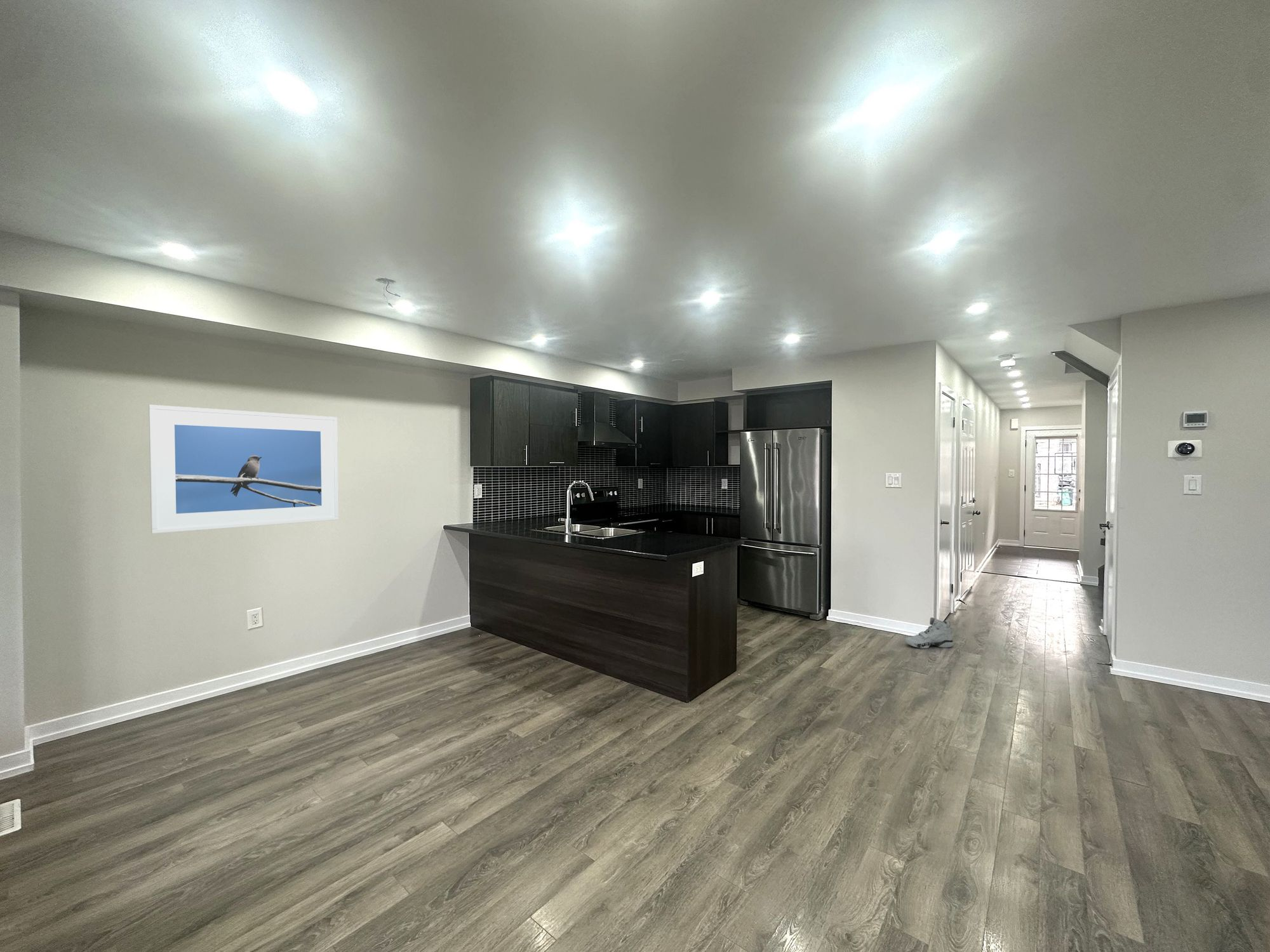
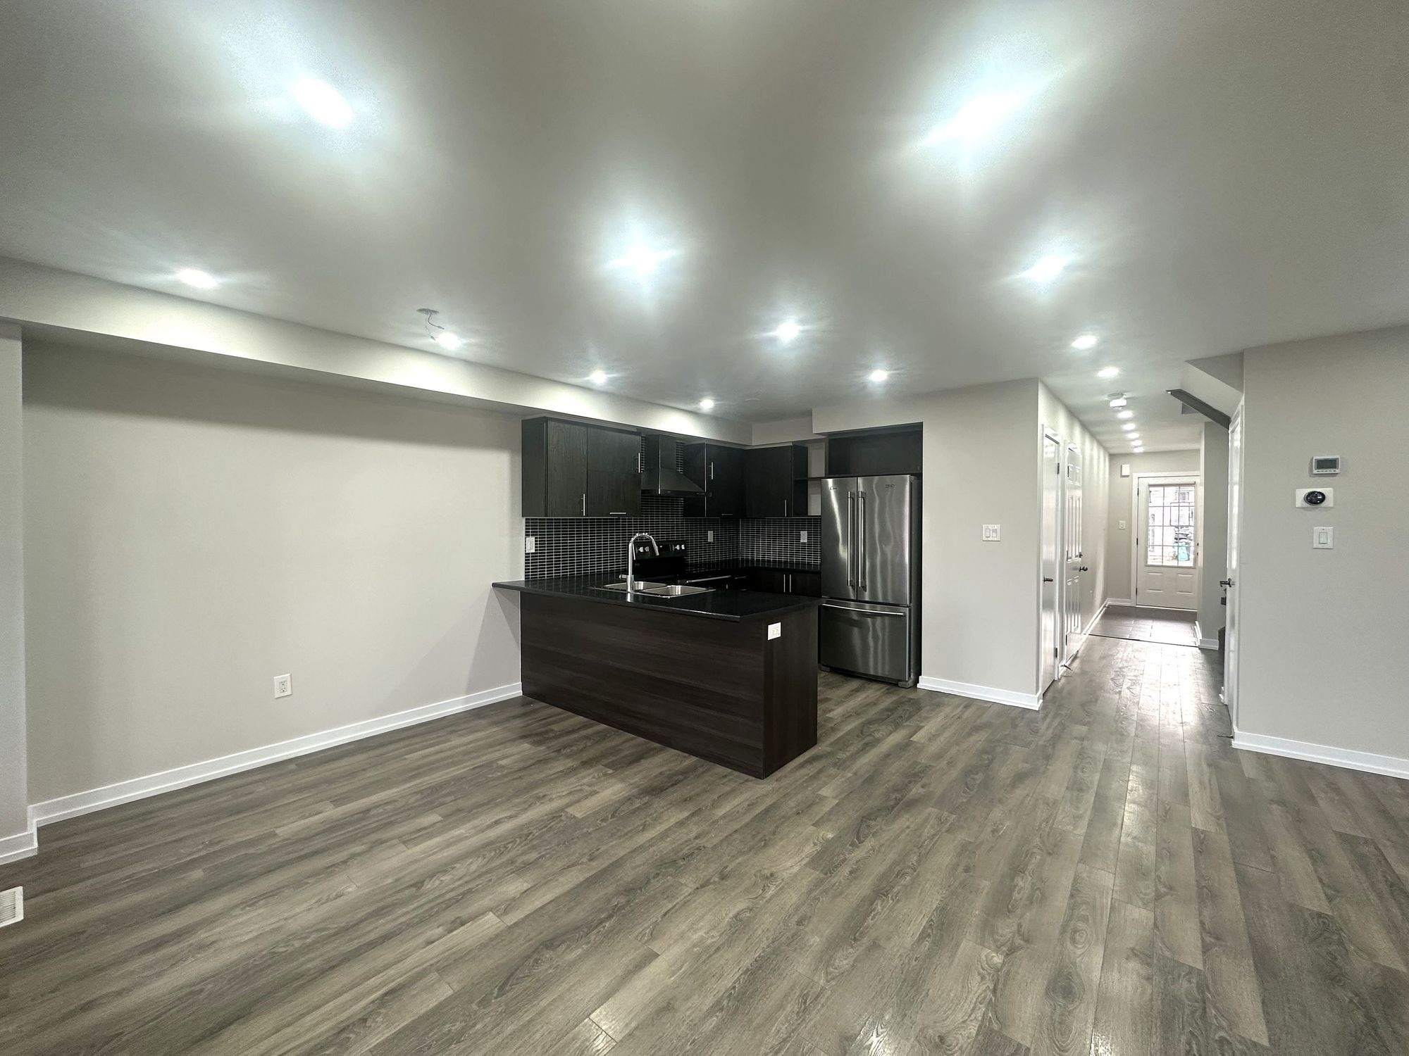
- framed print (254, 468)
- sneaker (929, 632)
